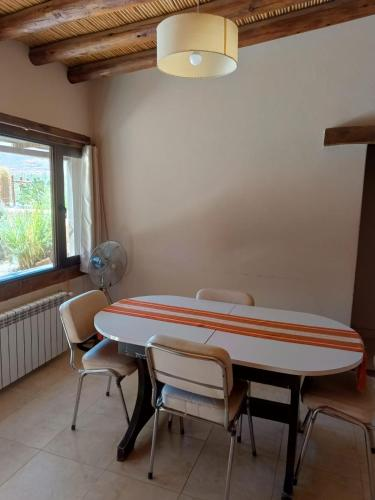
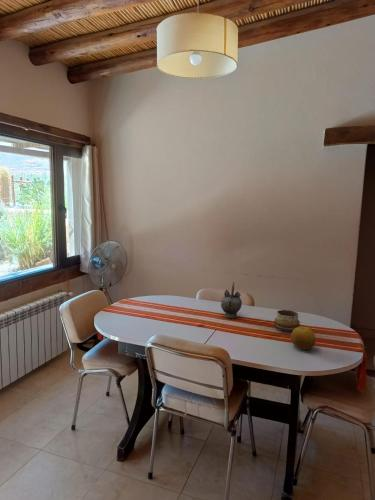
+ teapot (231, 300)
+ fruit (303, 338)
+ decorative bowl (287, 320)
